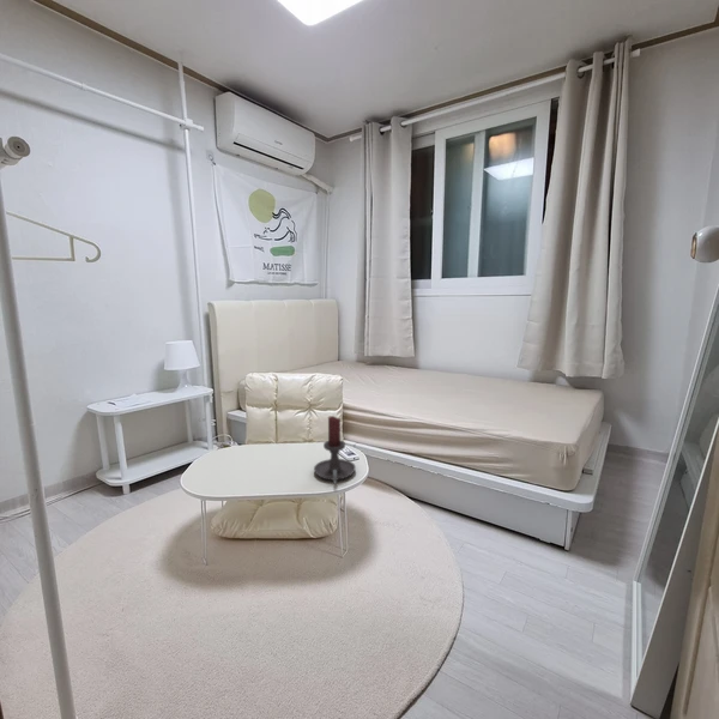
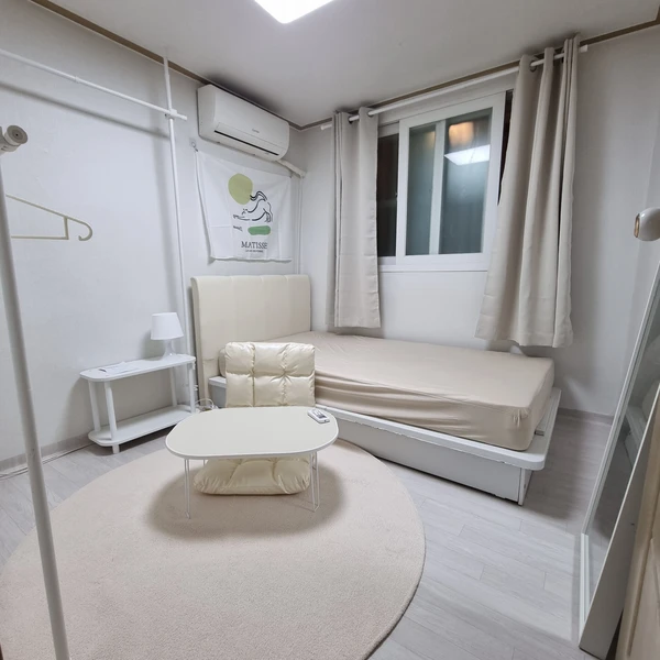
- candle holder (334, 447)
